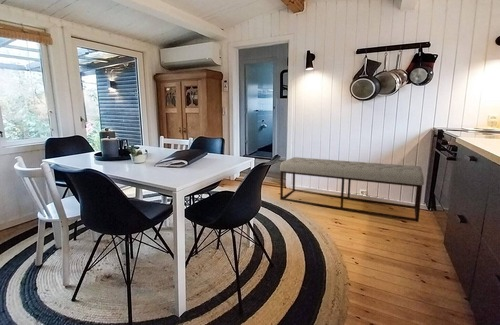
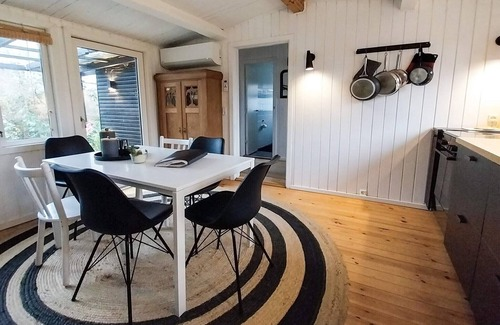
- bench (348, 184)
